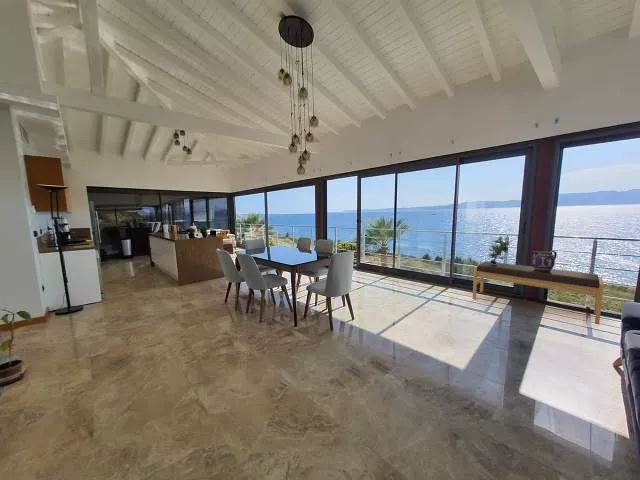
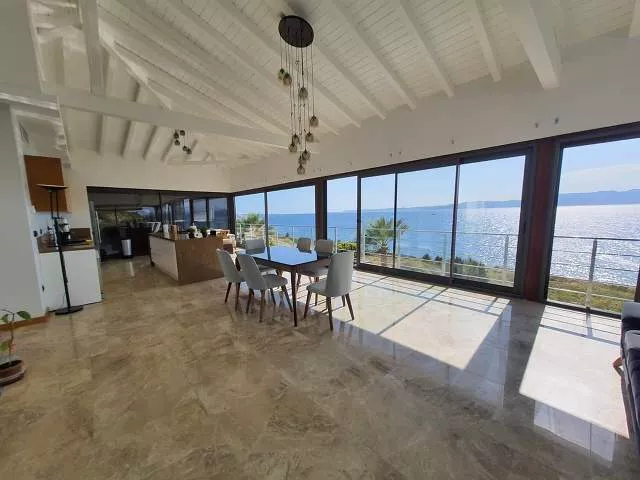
- bench (531, 285)
- potted plant (499, 250)
- pitcher (544, 260)
